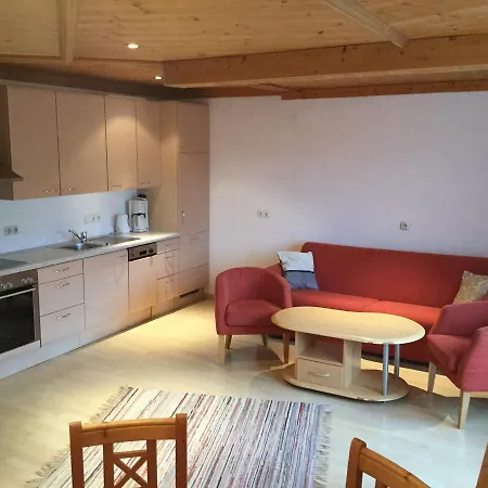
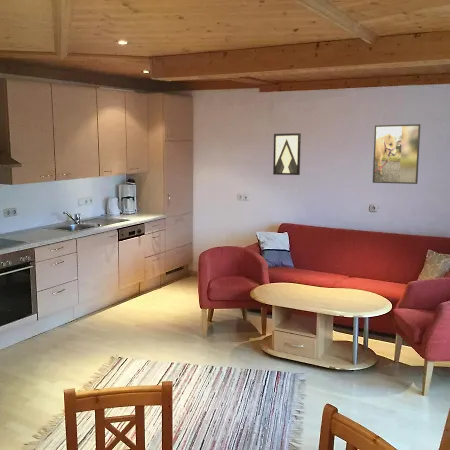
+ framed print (395, 154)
+ wall art (286, 154)
